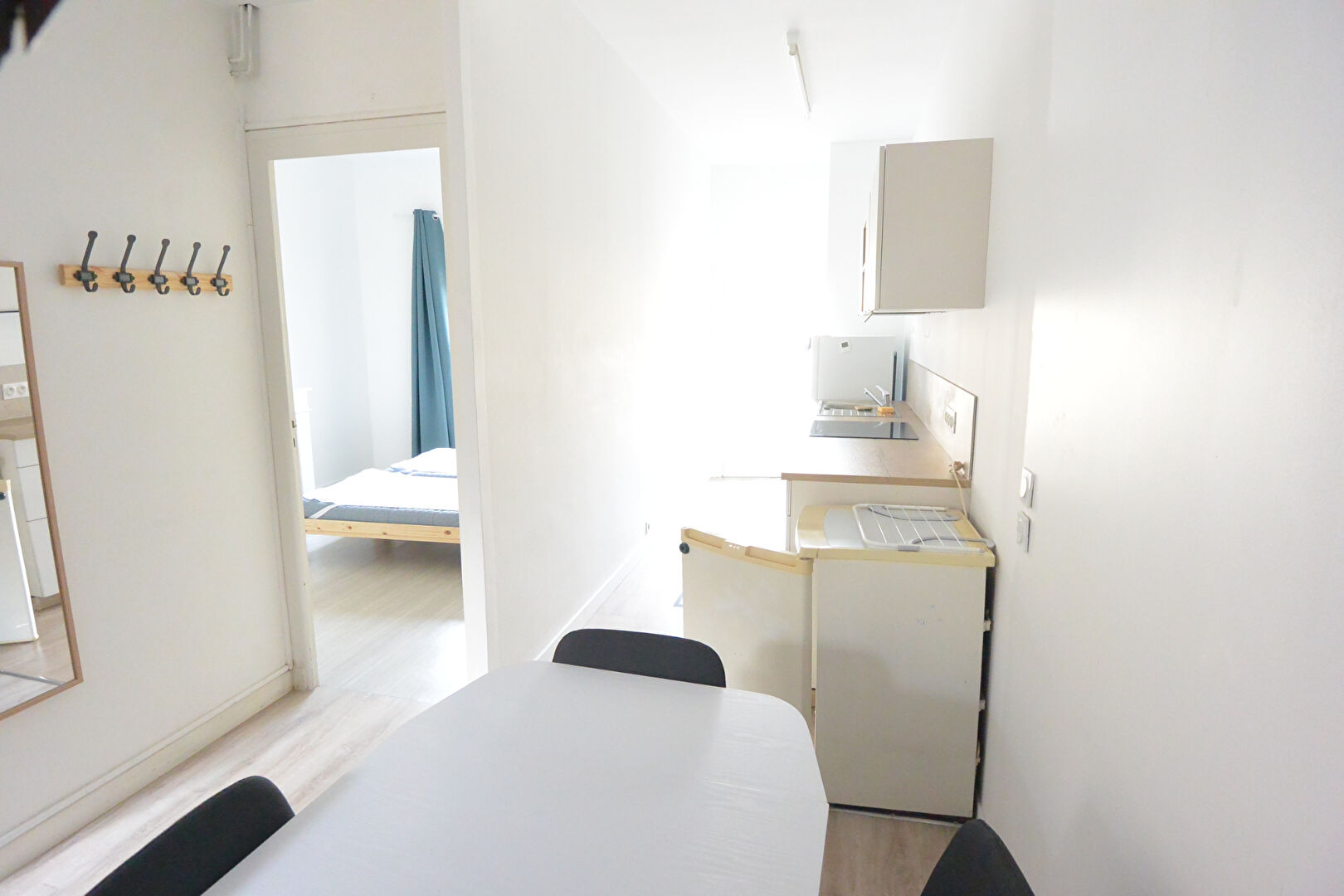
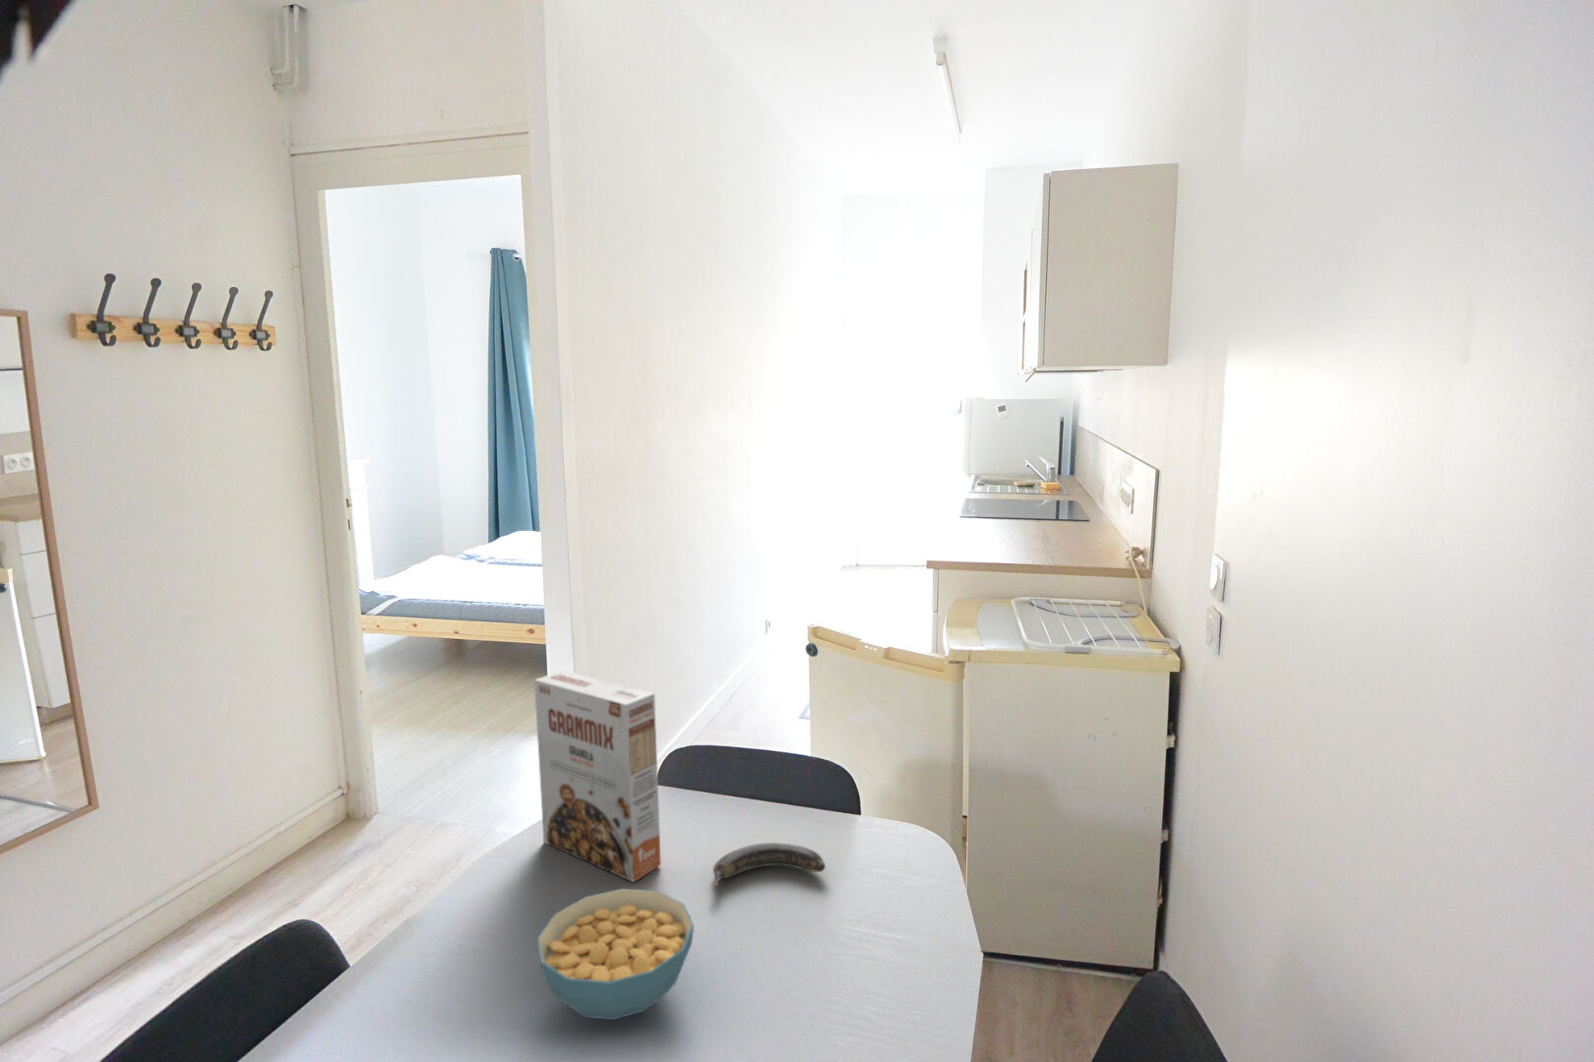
+ cereal box (597, 770)
+ cereal bowl (617, 966)
+ banana (763, 863)
